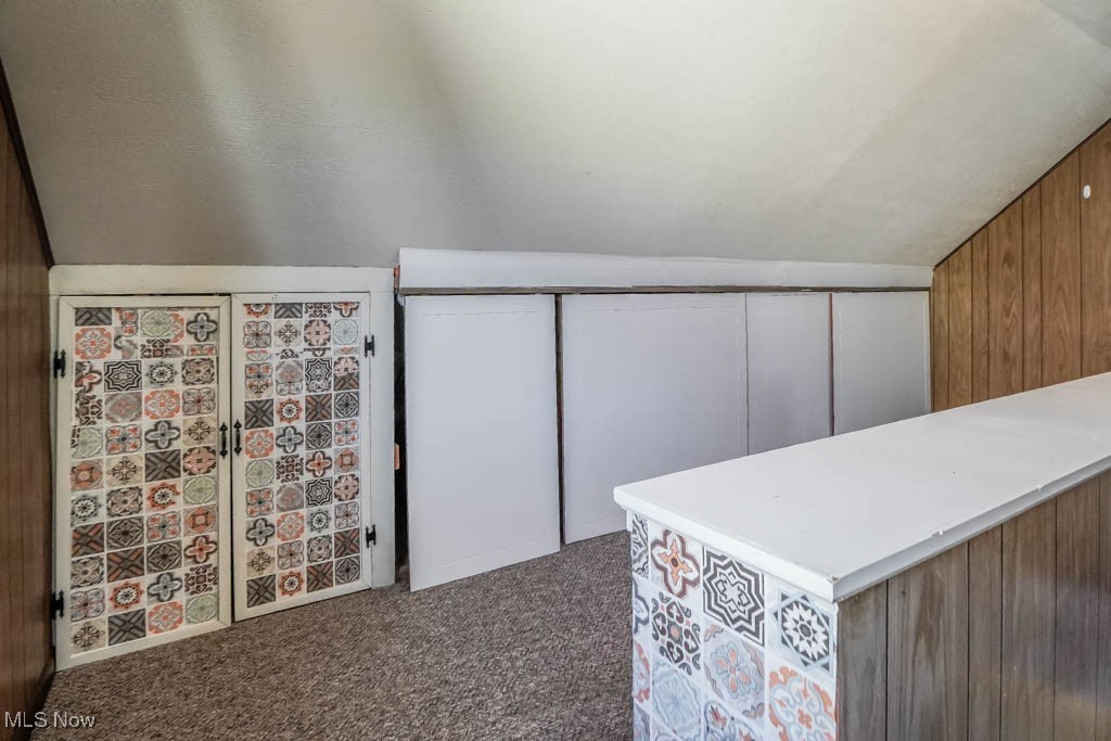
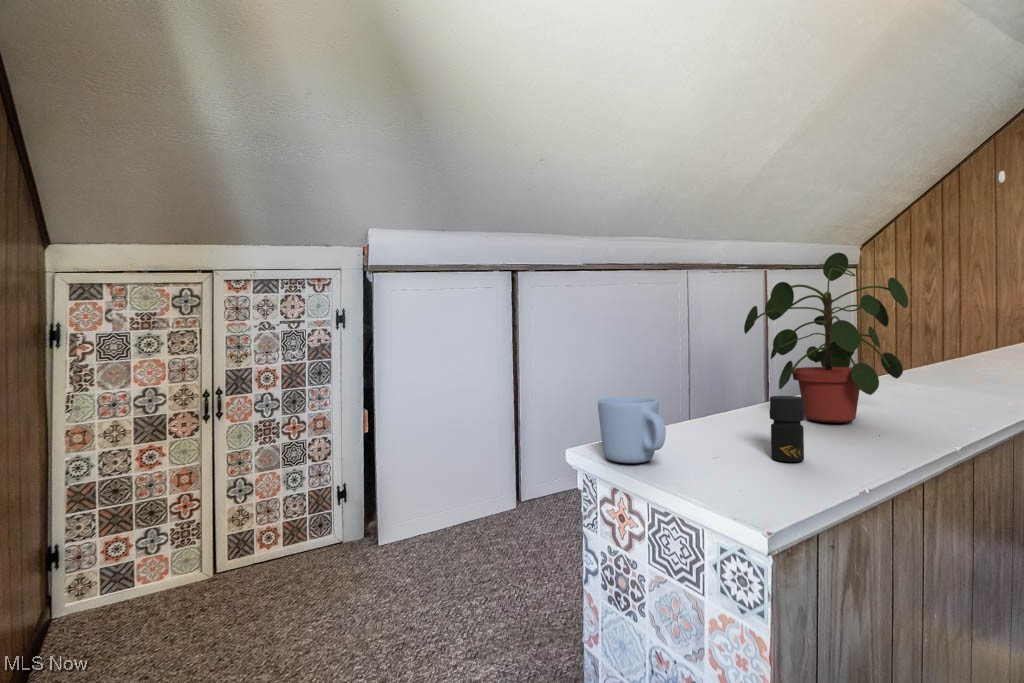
+ potted plant (823, 334)
+ jar (786, 427)
+ mug (635, 431)
